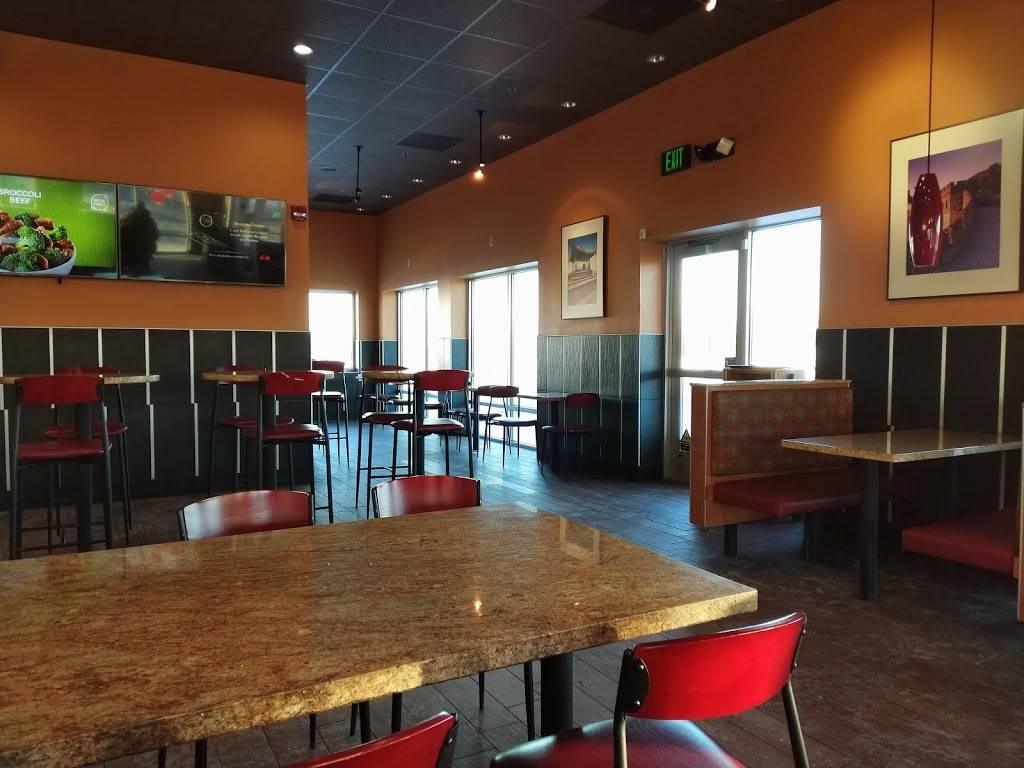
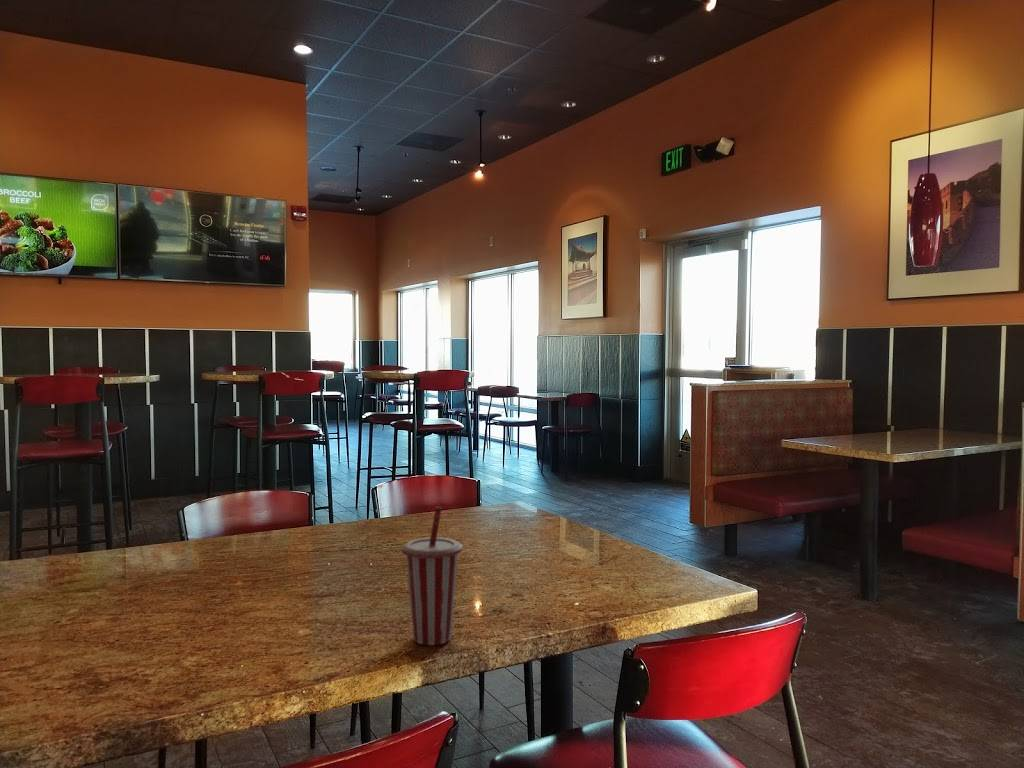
+ cup with straw (432, 572)
